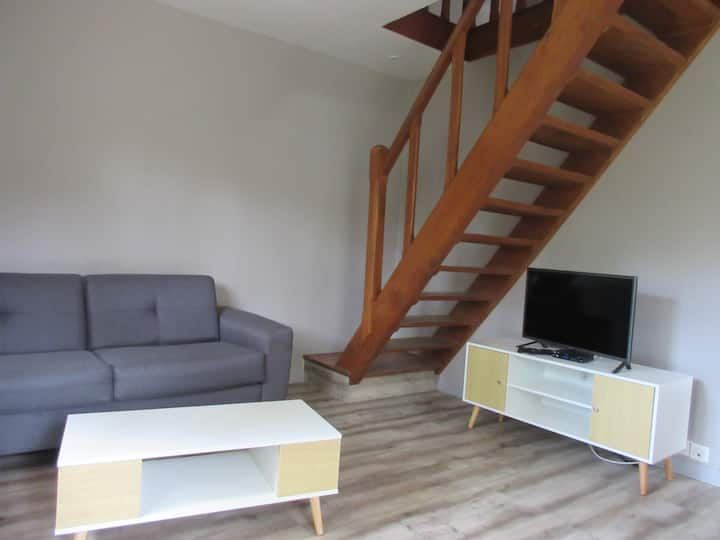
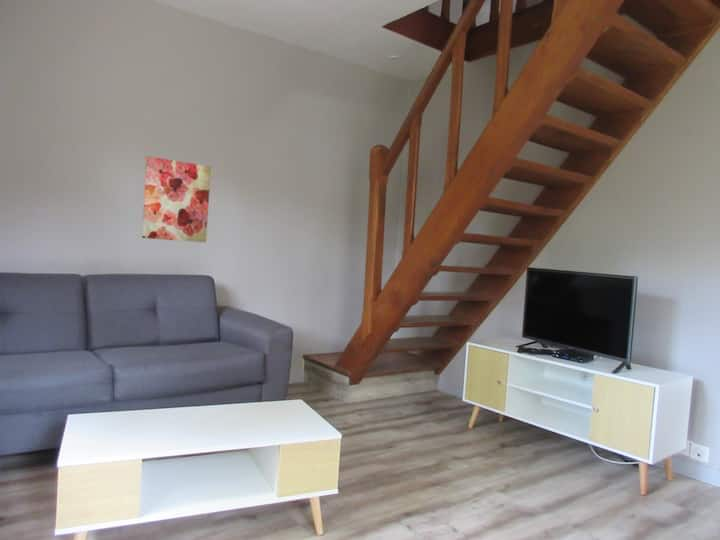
+ wall art (177, 201)
